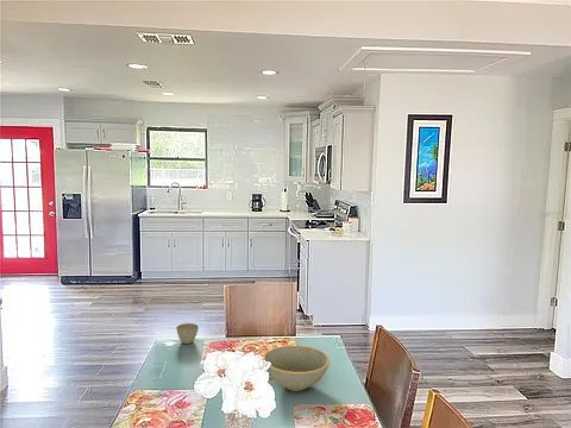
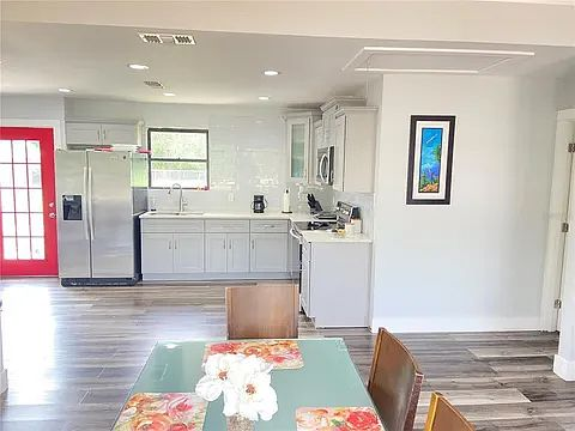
- flower pot (187, 334)
- bowl (295, 371)
